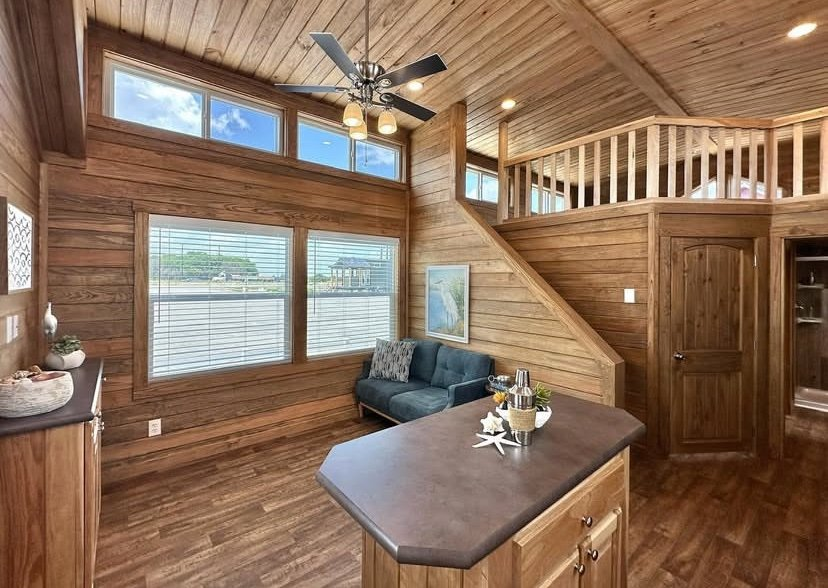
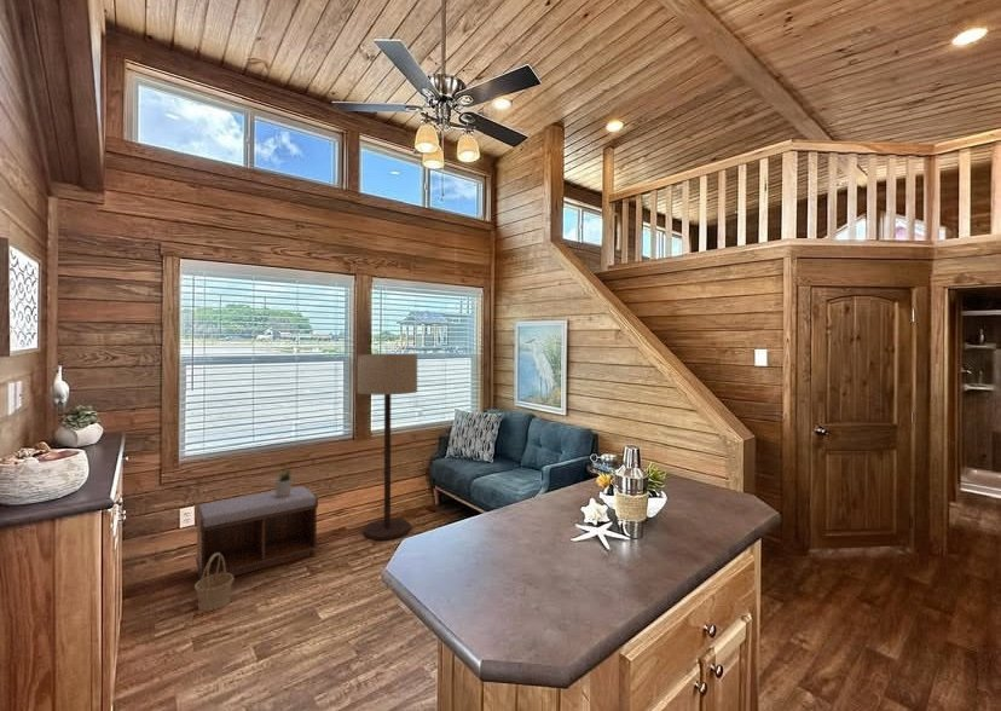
+ potted plant (283, 481)
+ basket (214, 578)
+ bench (258, 528)
+ floor lamp (387, 441)
